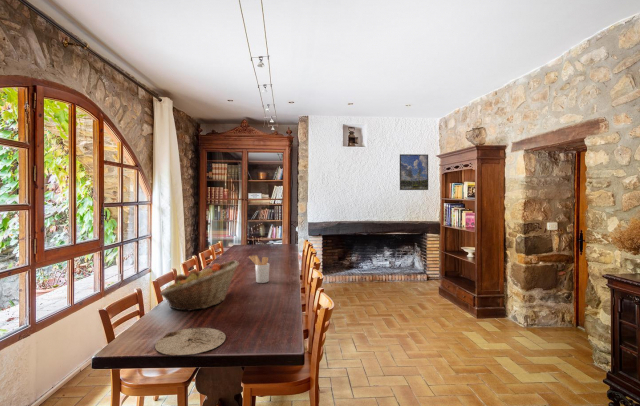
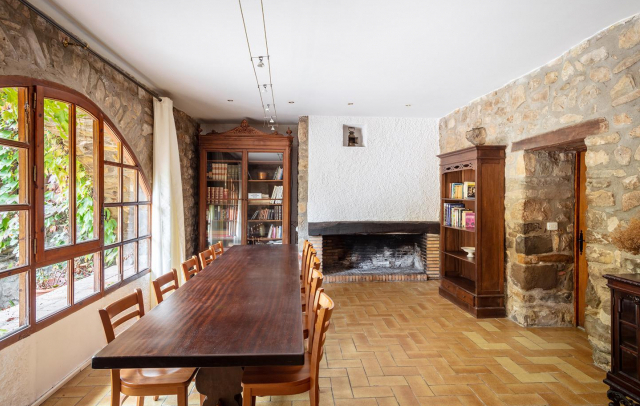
- plate (191, 339)
- fruit basket (202, 282)
- utensil holder (259, 268)
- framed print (414, 172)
